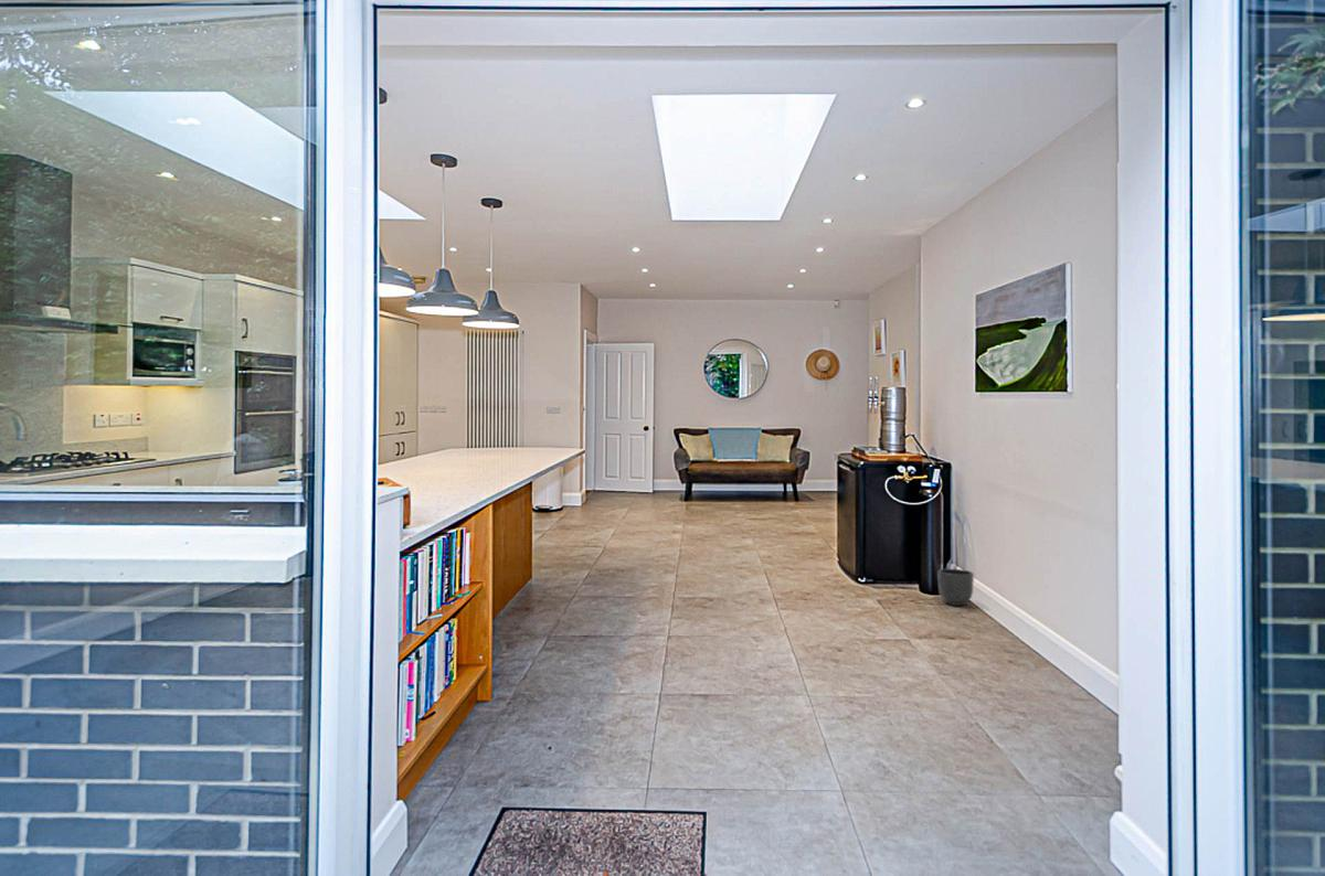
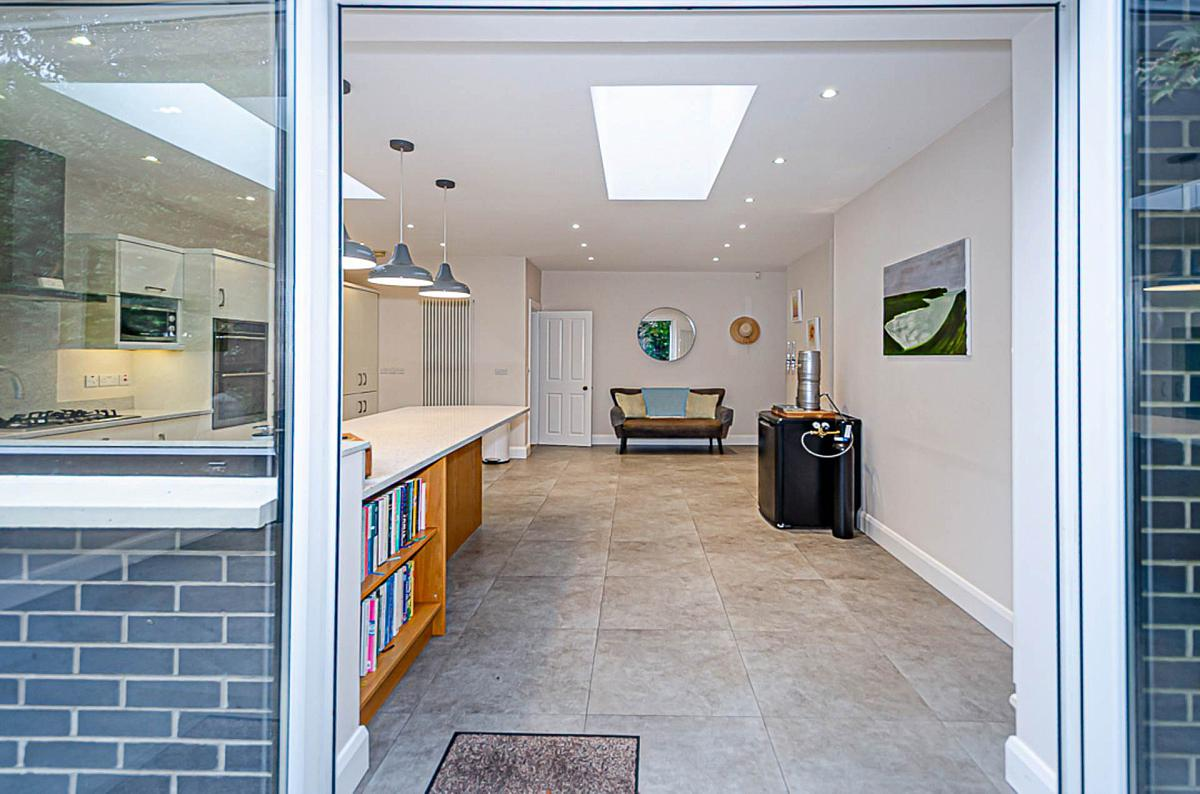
- planter (955, 587)
